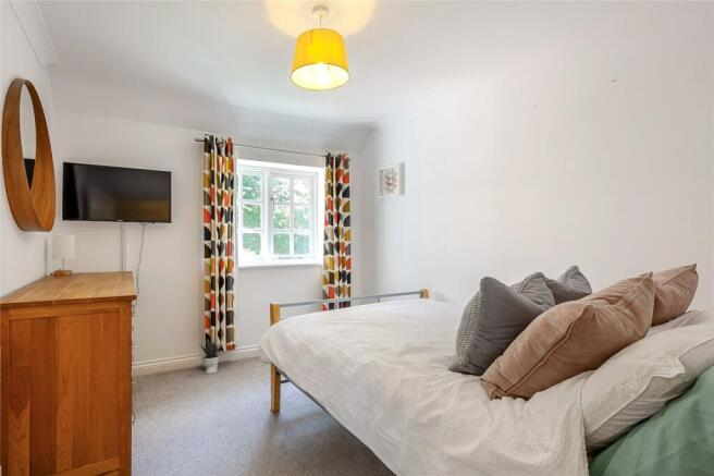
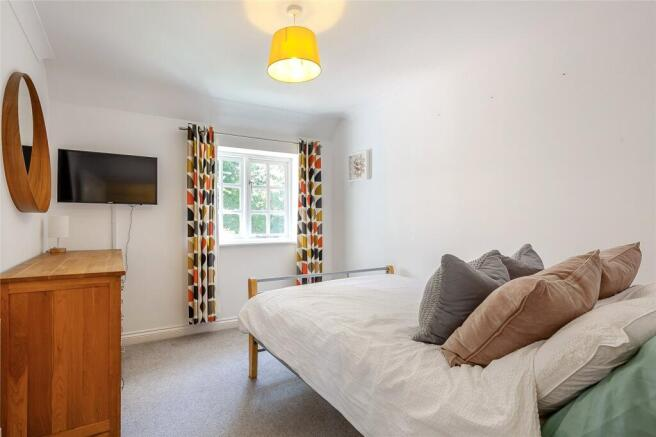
- potted plant (209, 354)
